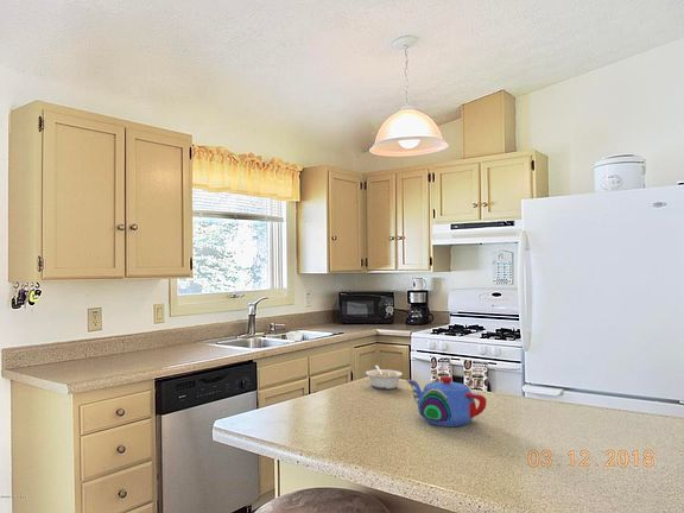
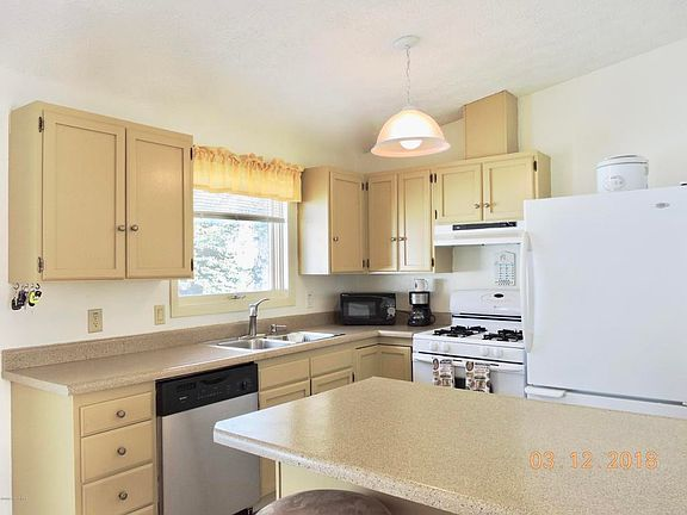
- legume (382, 378)
- teapot (444, 398)
